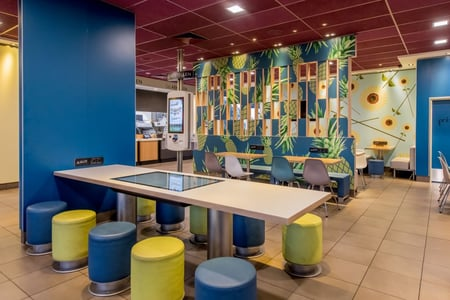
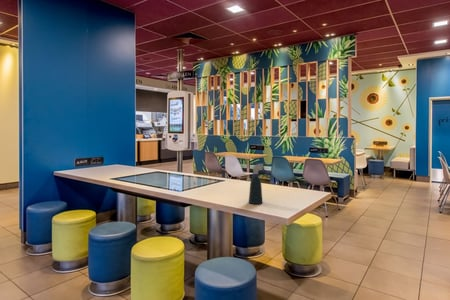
+ spray bottle (256, 183)
